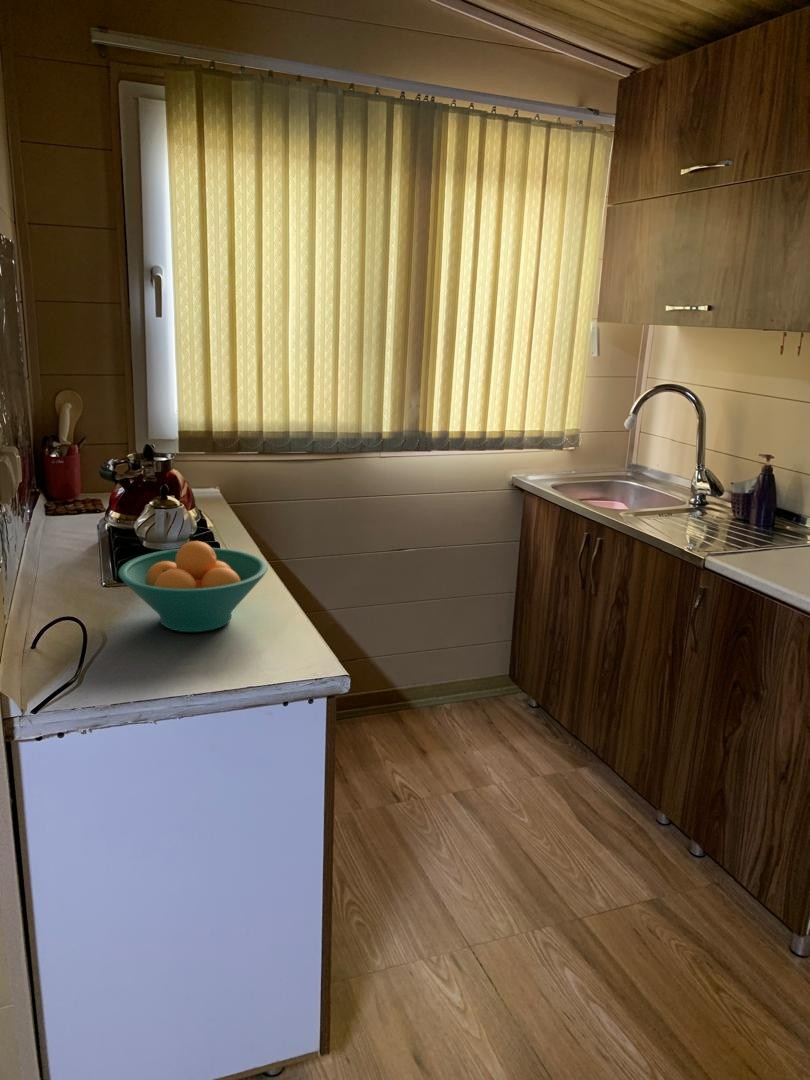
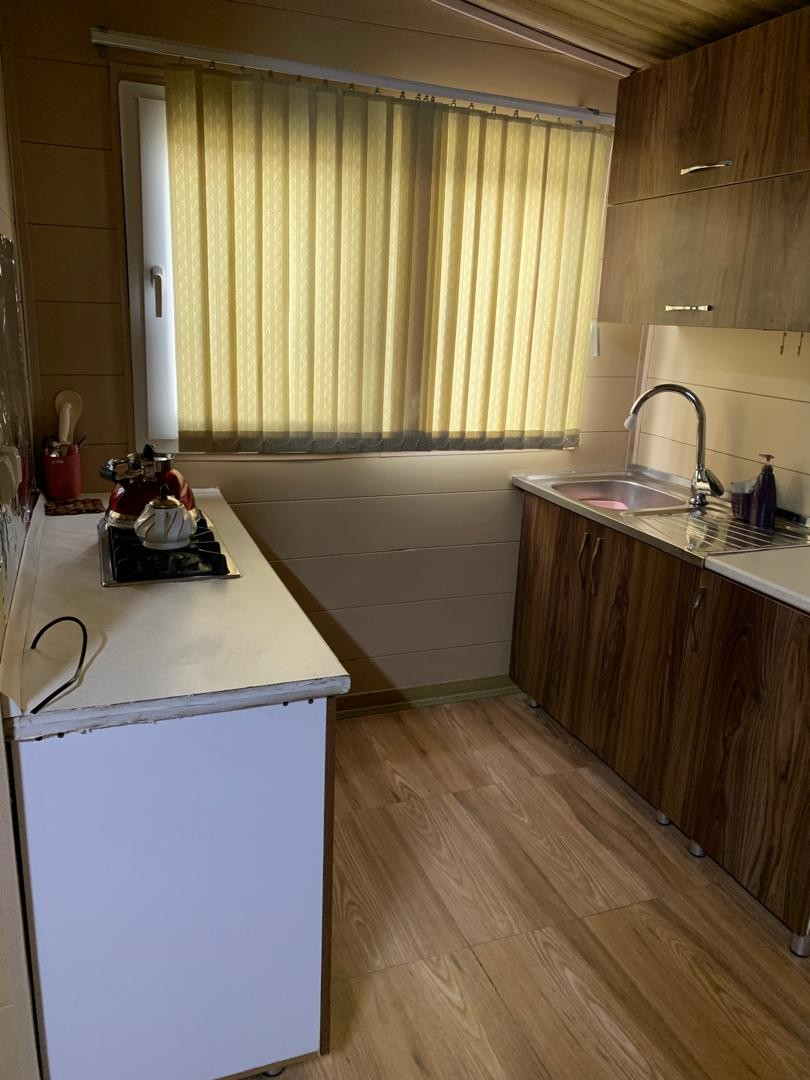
- fruit bowl (195, 582)
